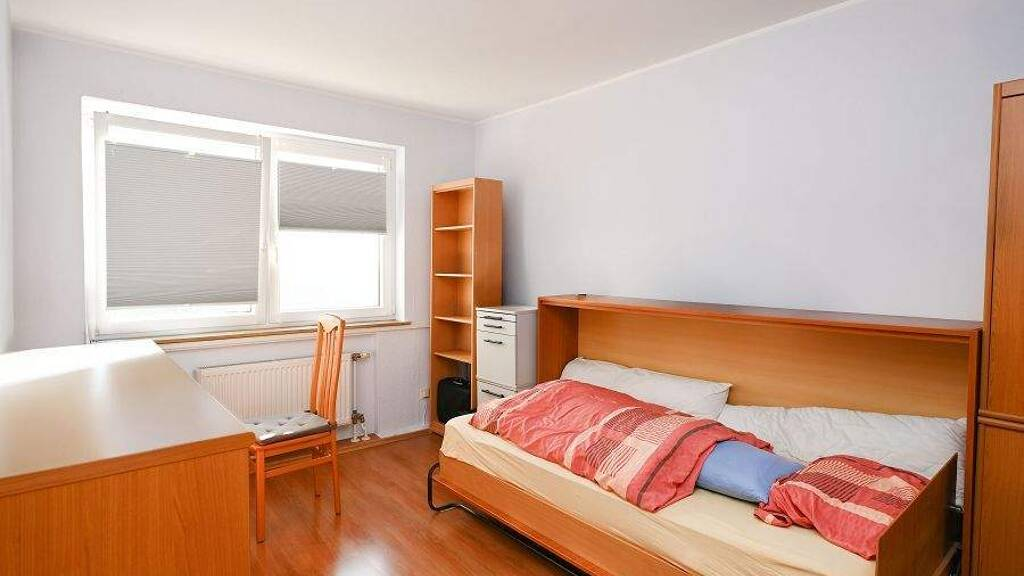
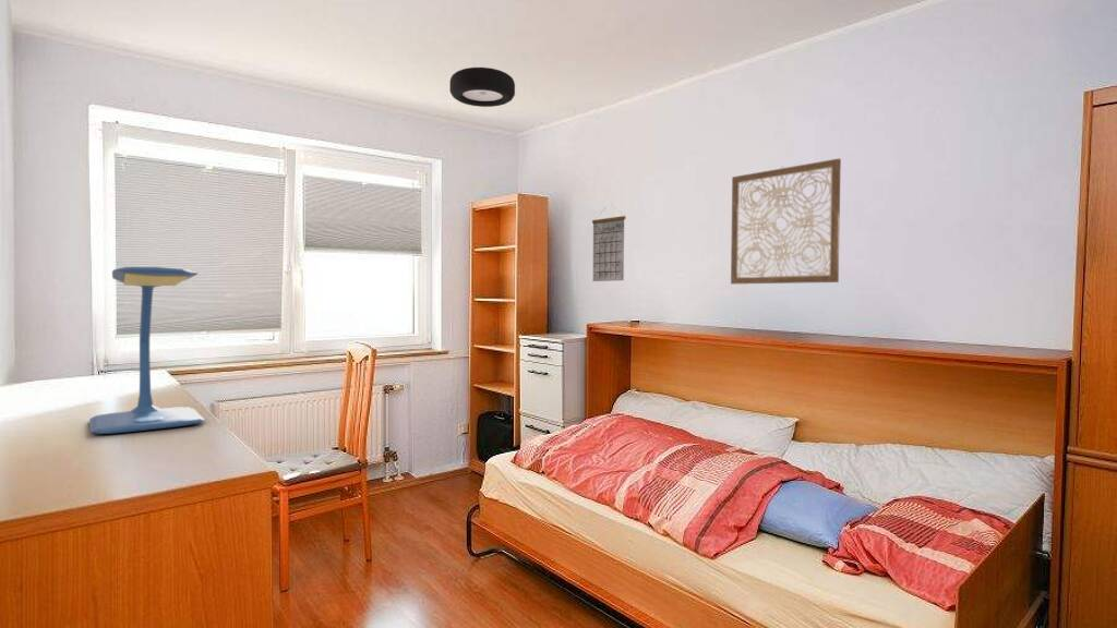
+ wall art (786, 224)
+ desk lamp (148, 350)
+ ceiling light (482, 87)
+ calendar (608, 242)
